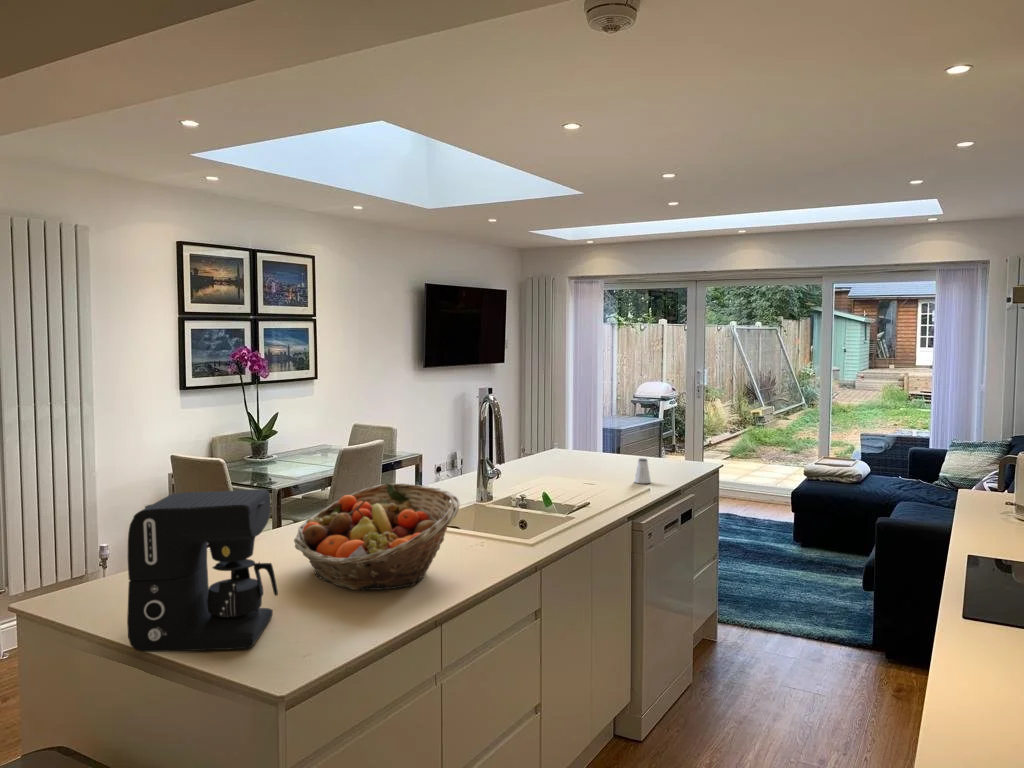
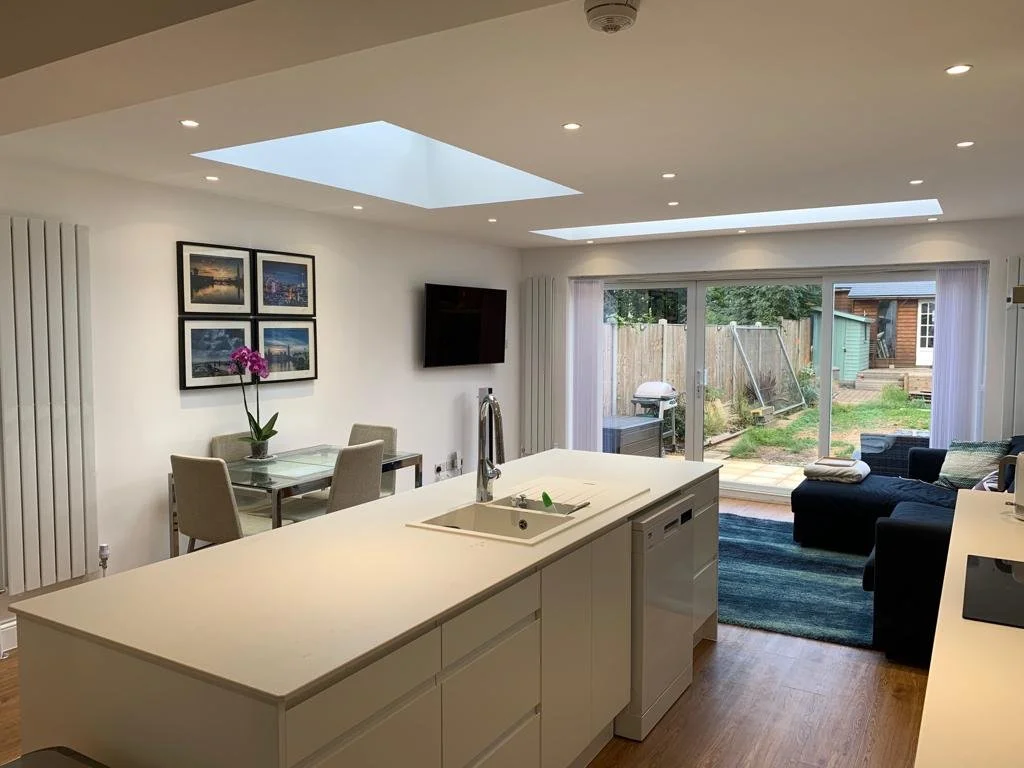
- fruit basket (377, 533)
- coffee maker (212, 567)
- saltshaker (642, 470)
